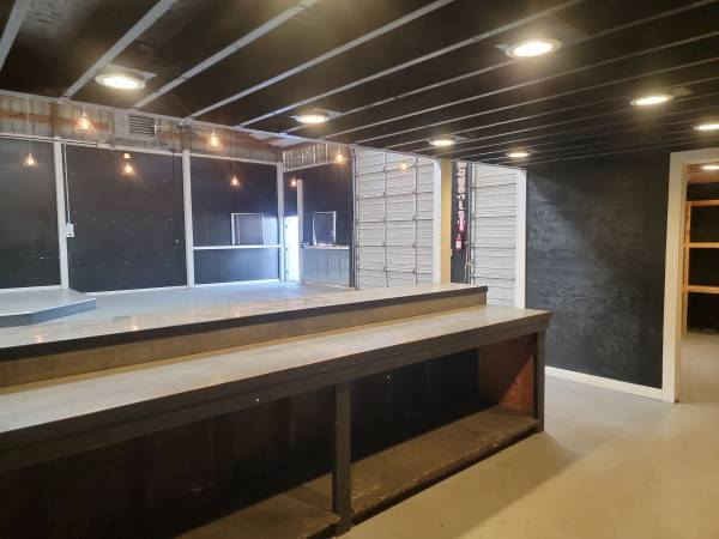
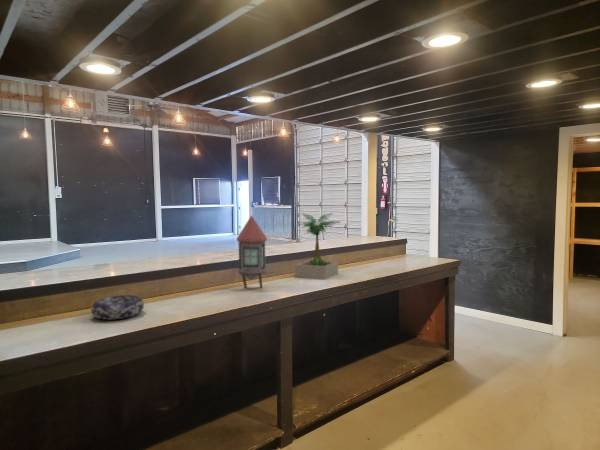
+ lantern (252, 252)
+ decorative bowl (118, 307)
+ potted plant (318, 244)
